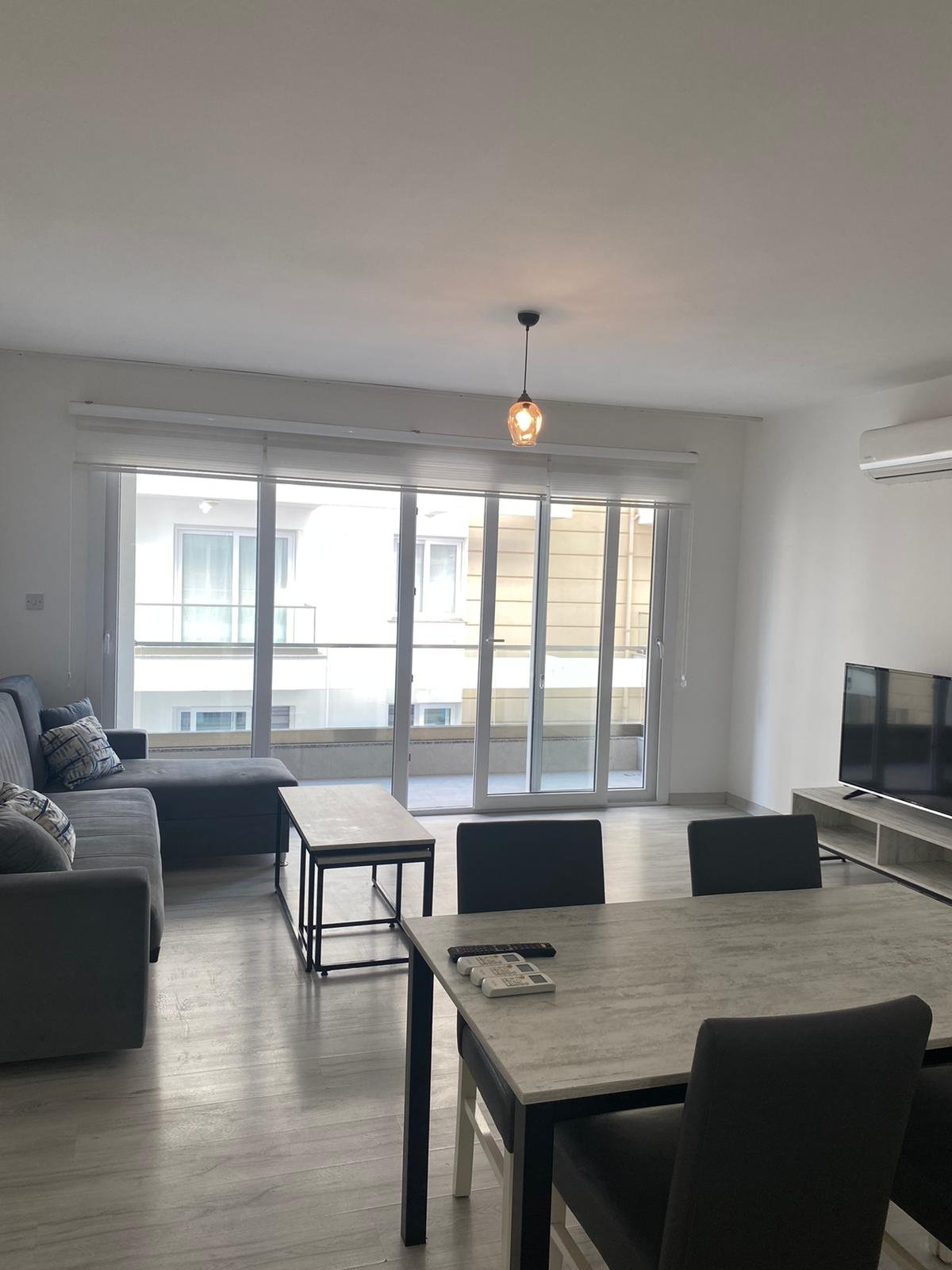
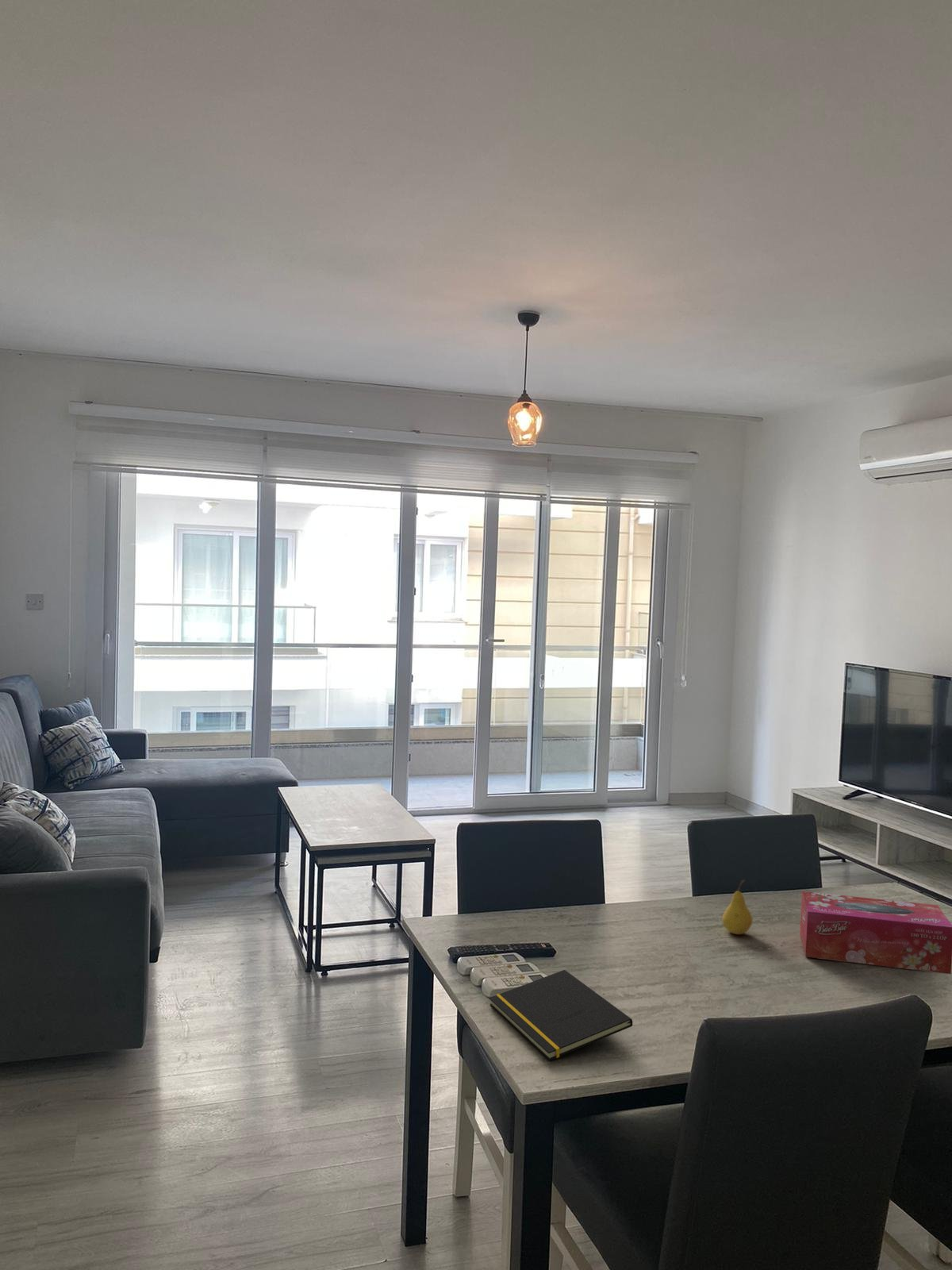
+ notepad (558, 1011)
+ tissue box (872, 930)
+ fruit (738, 906)
